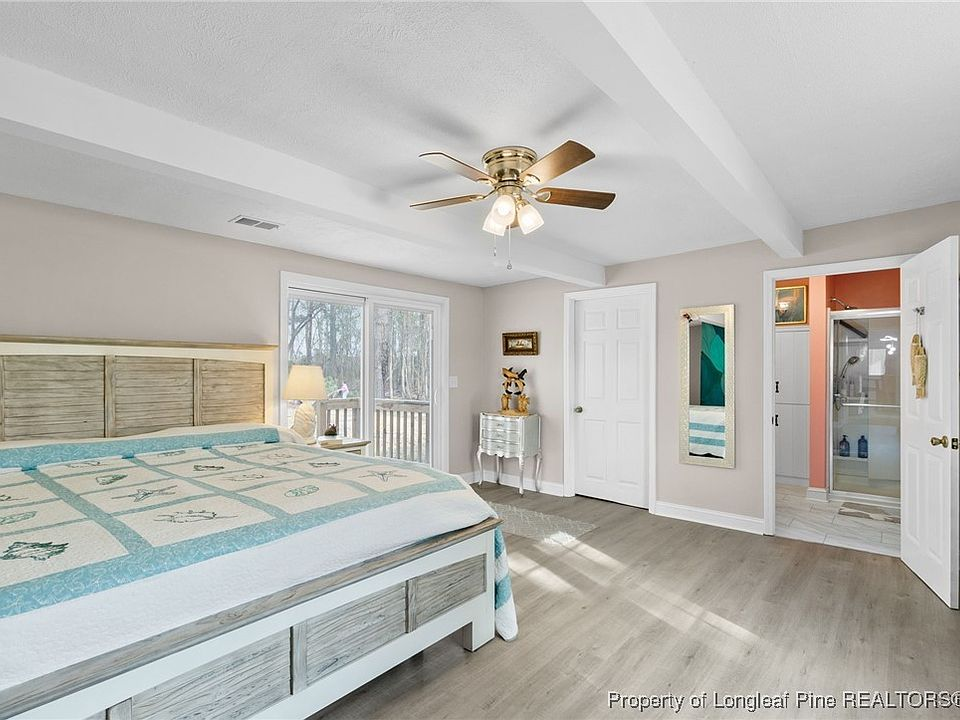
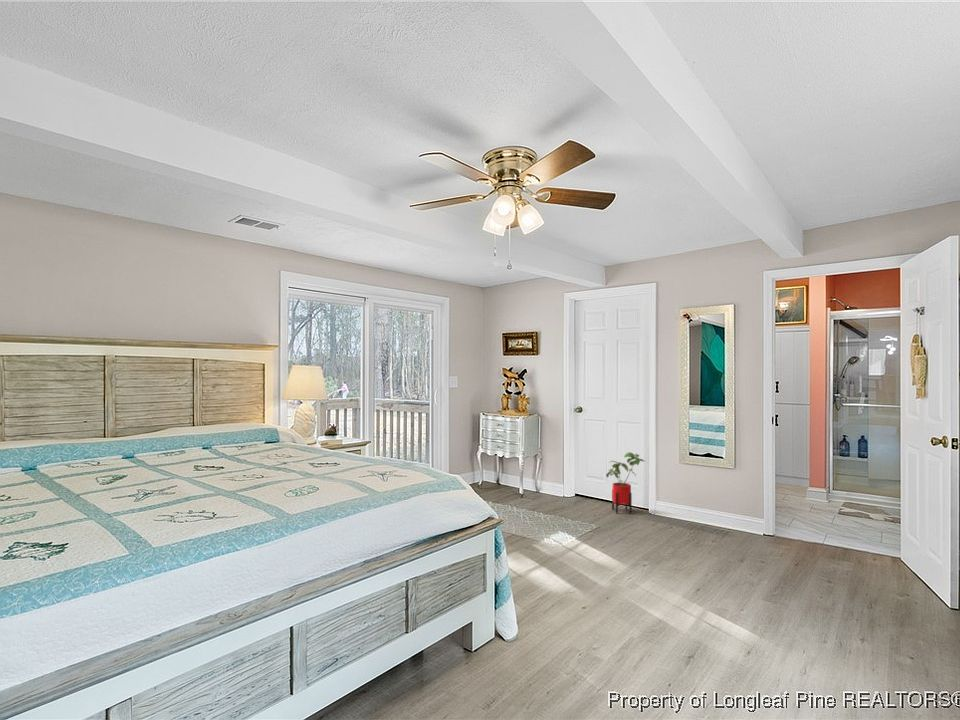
+ house plant (624, 482)
